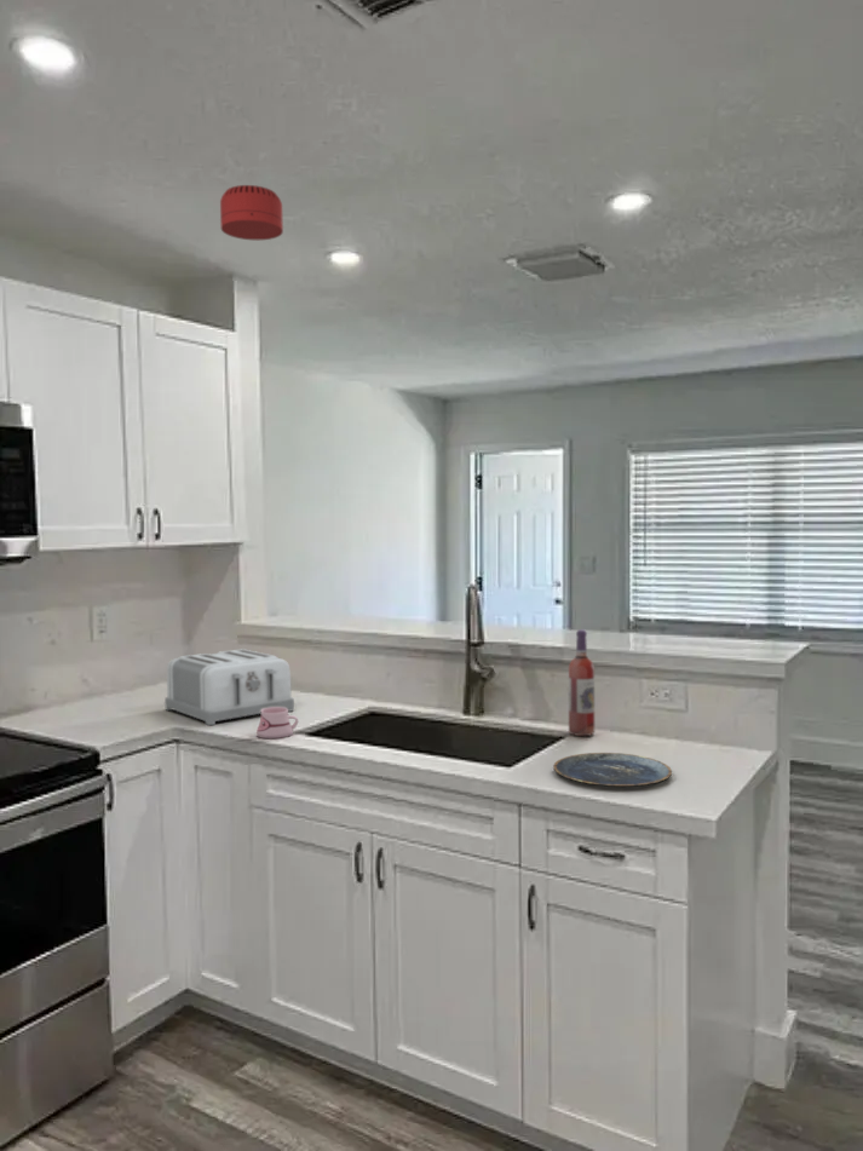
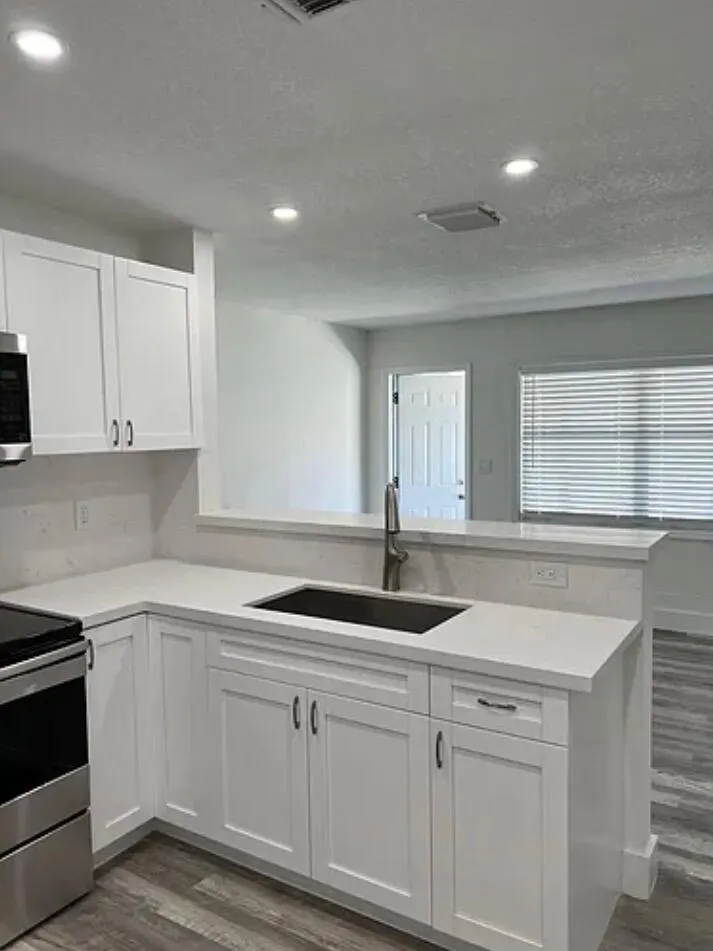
- smoke detector (251, 212)
- mug (277, 721)
- plate (611, 770)
- wine bottle (581, 681)
- toaster (230, 683)
